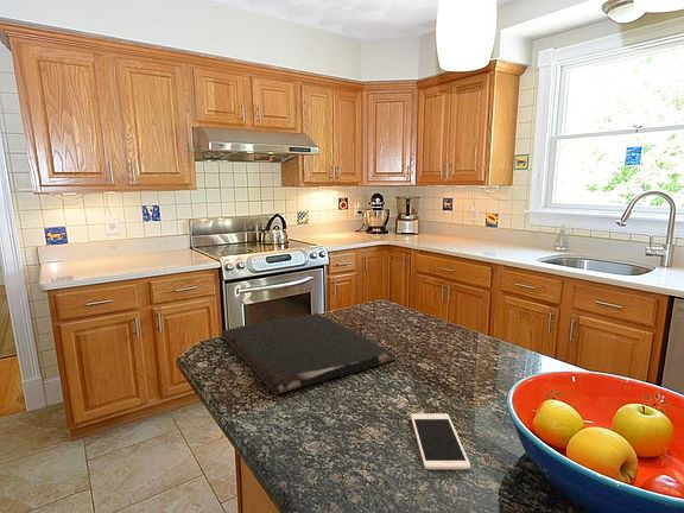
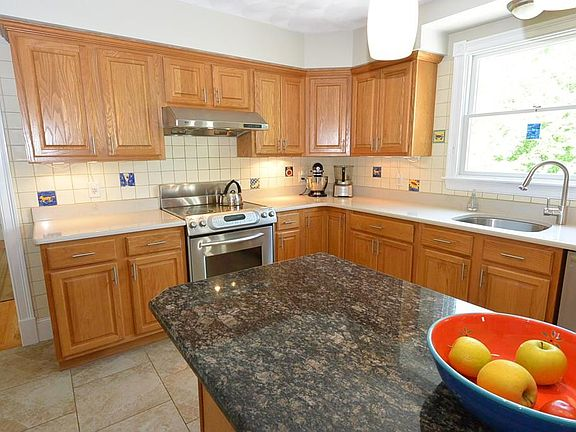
- cutting board (302, 342)
- cell phone (437, 438)
